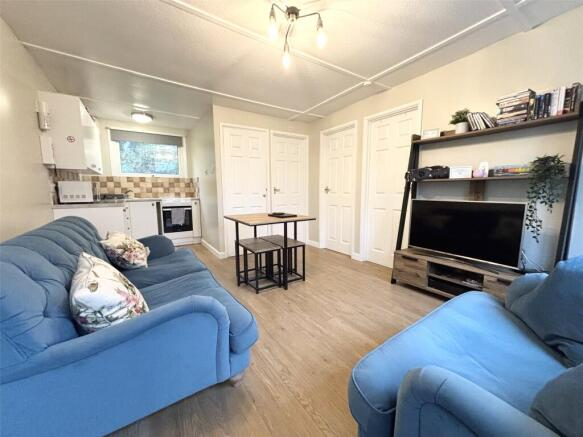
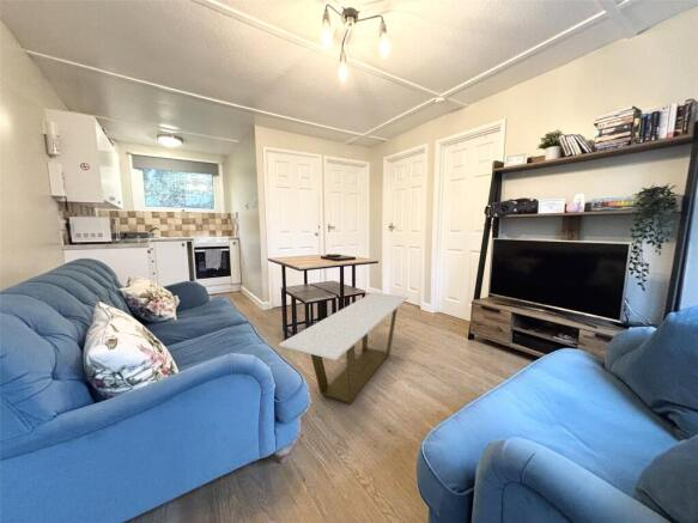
+ coffee table (363, 343)
